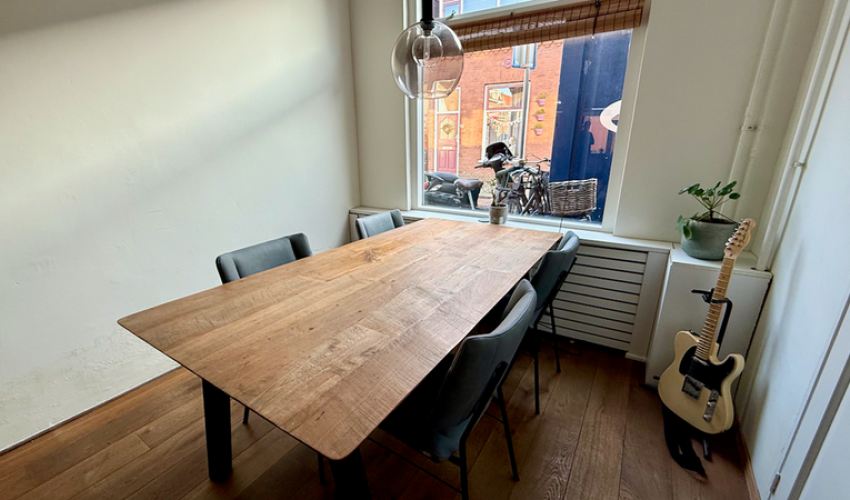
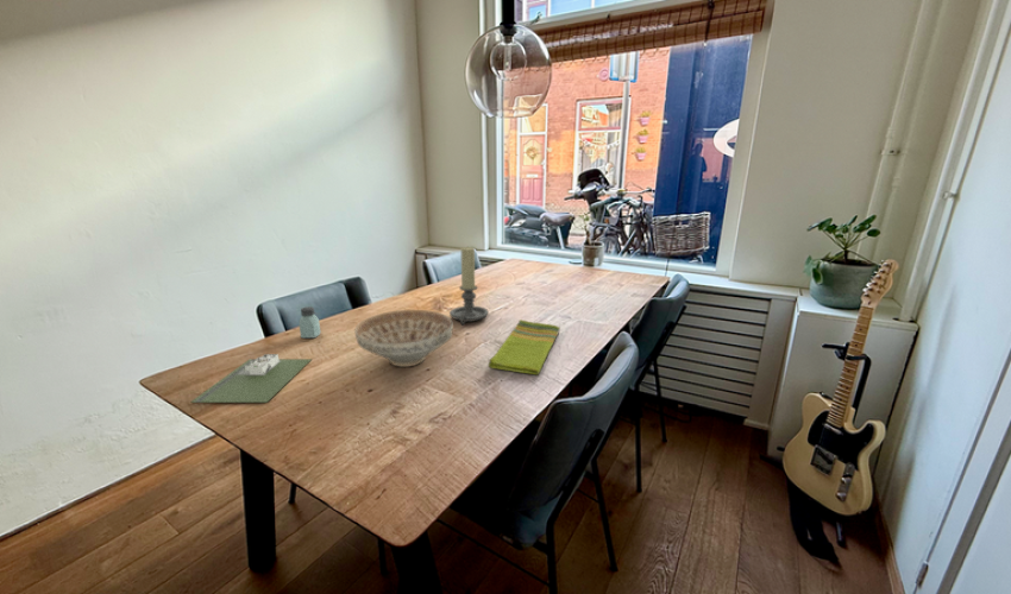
+ dish towel (527, 343)
+ decorative bowl (406, 342)
+ architectural model (256, 373)
+ candle holder (466, 284)
+ saltshaker (308, 322)
